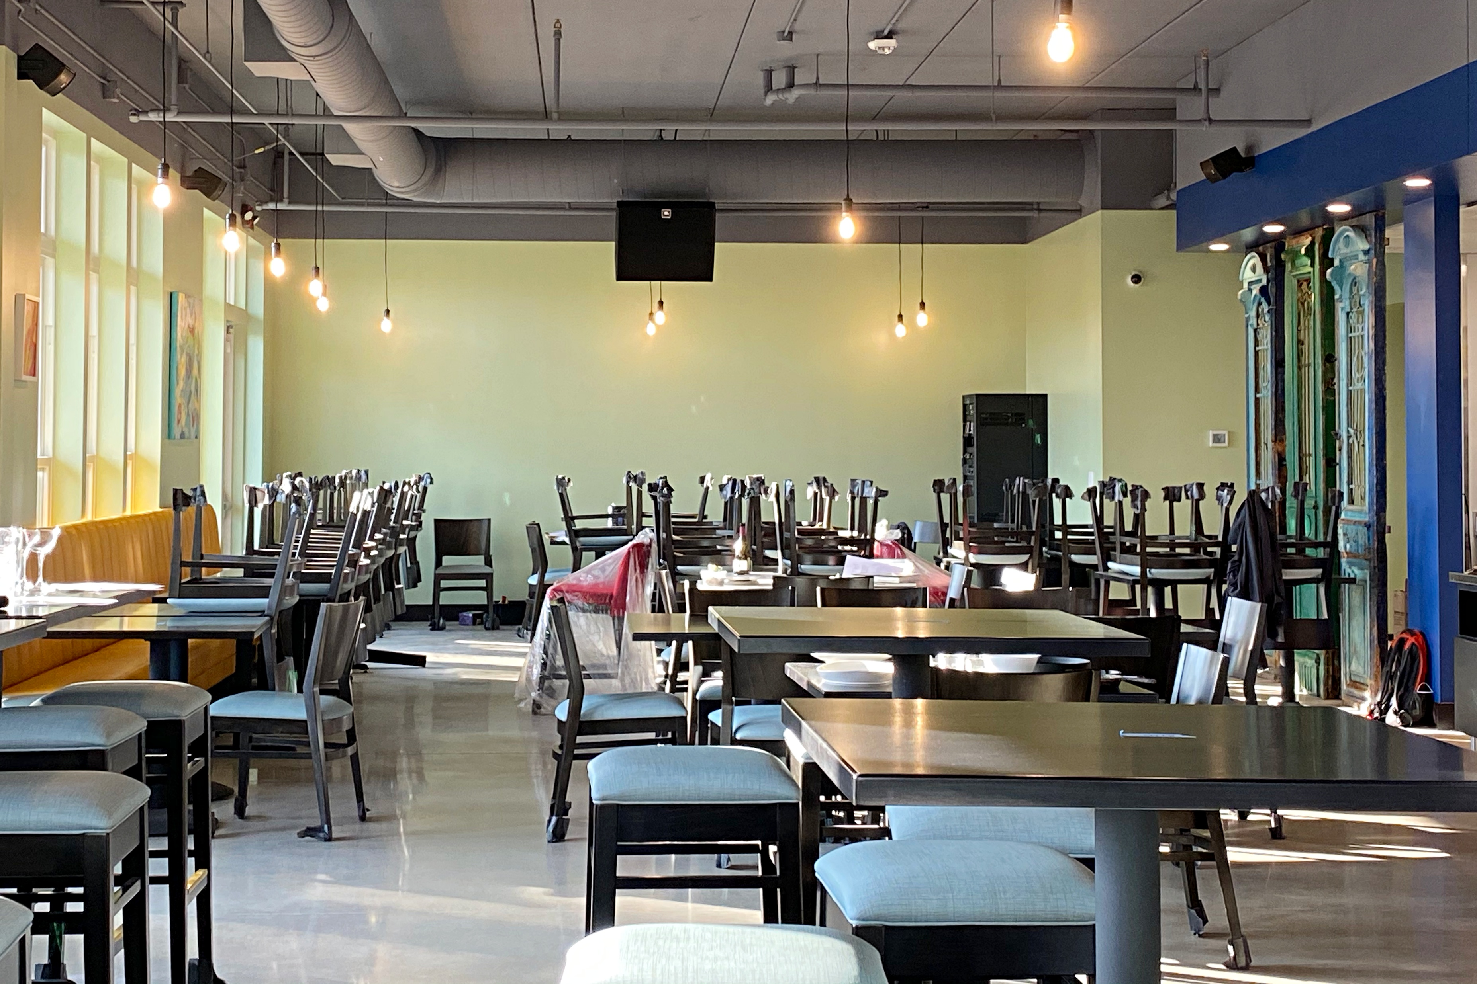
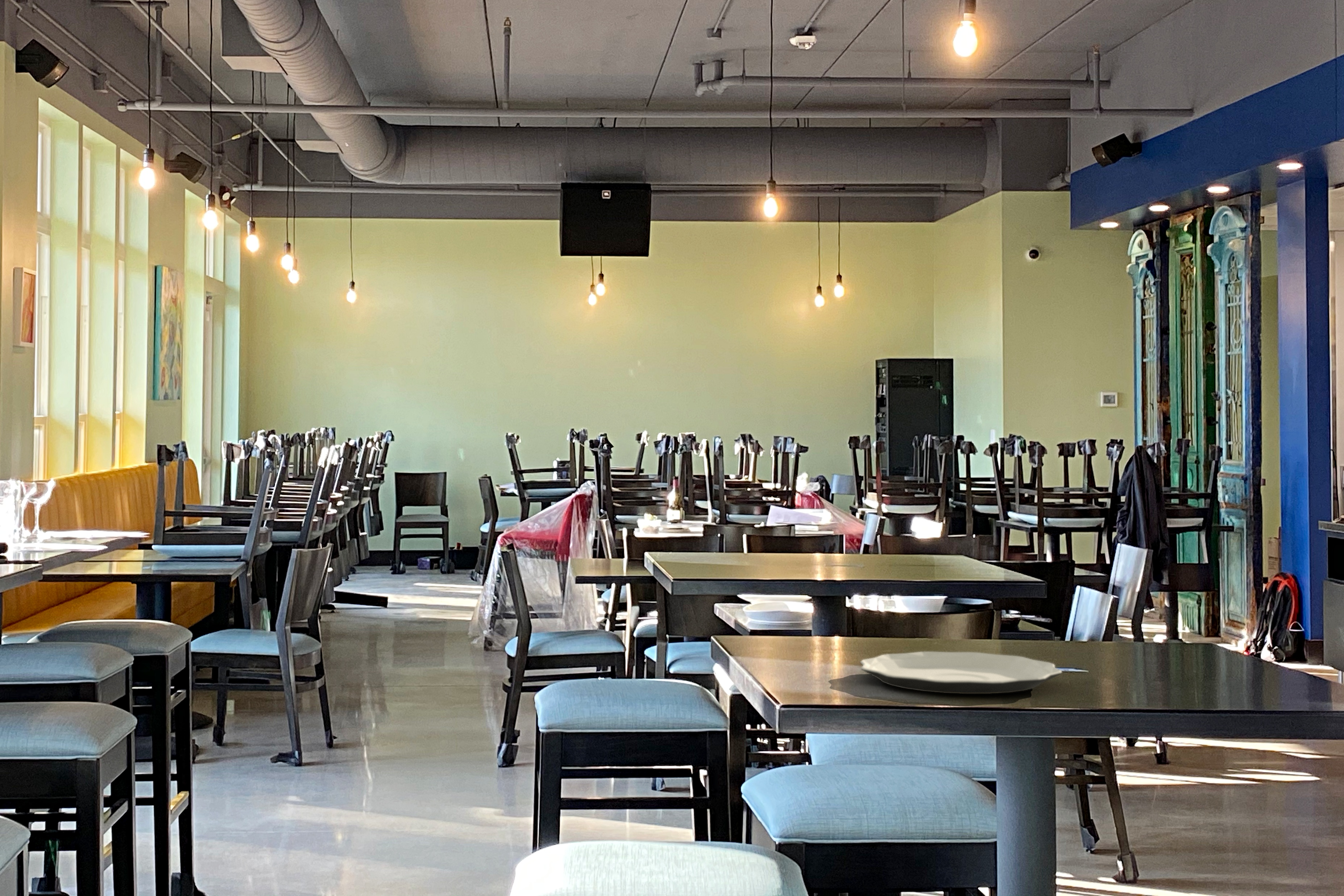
+ plate (958, 673)
